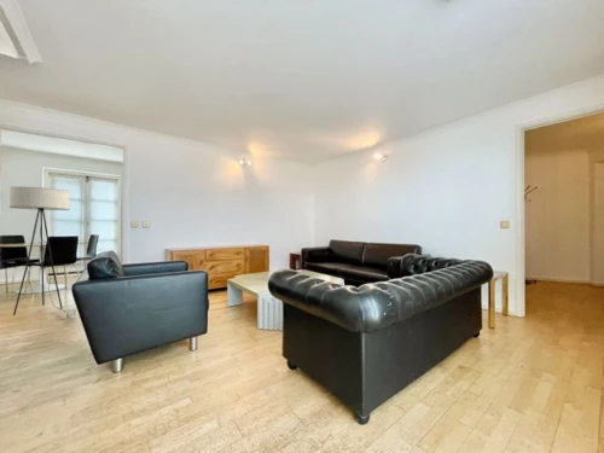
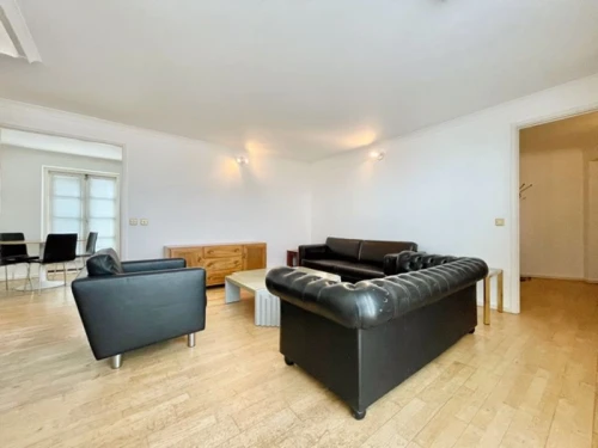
- floor lamp (42, 251)
